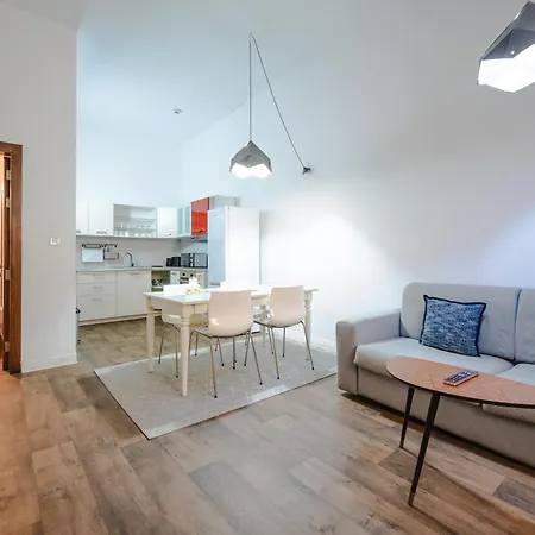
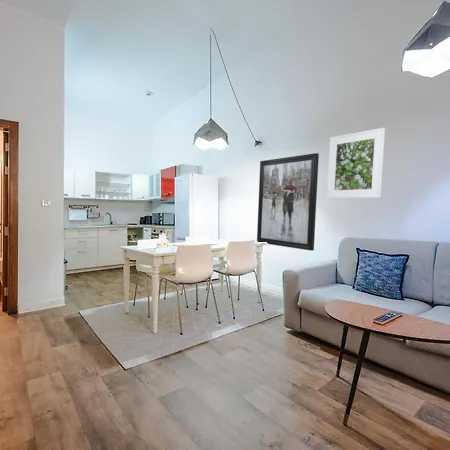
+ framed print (353, 165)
+ wall art (284, 202)
